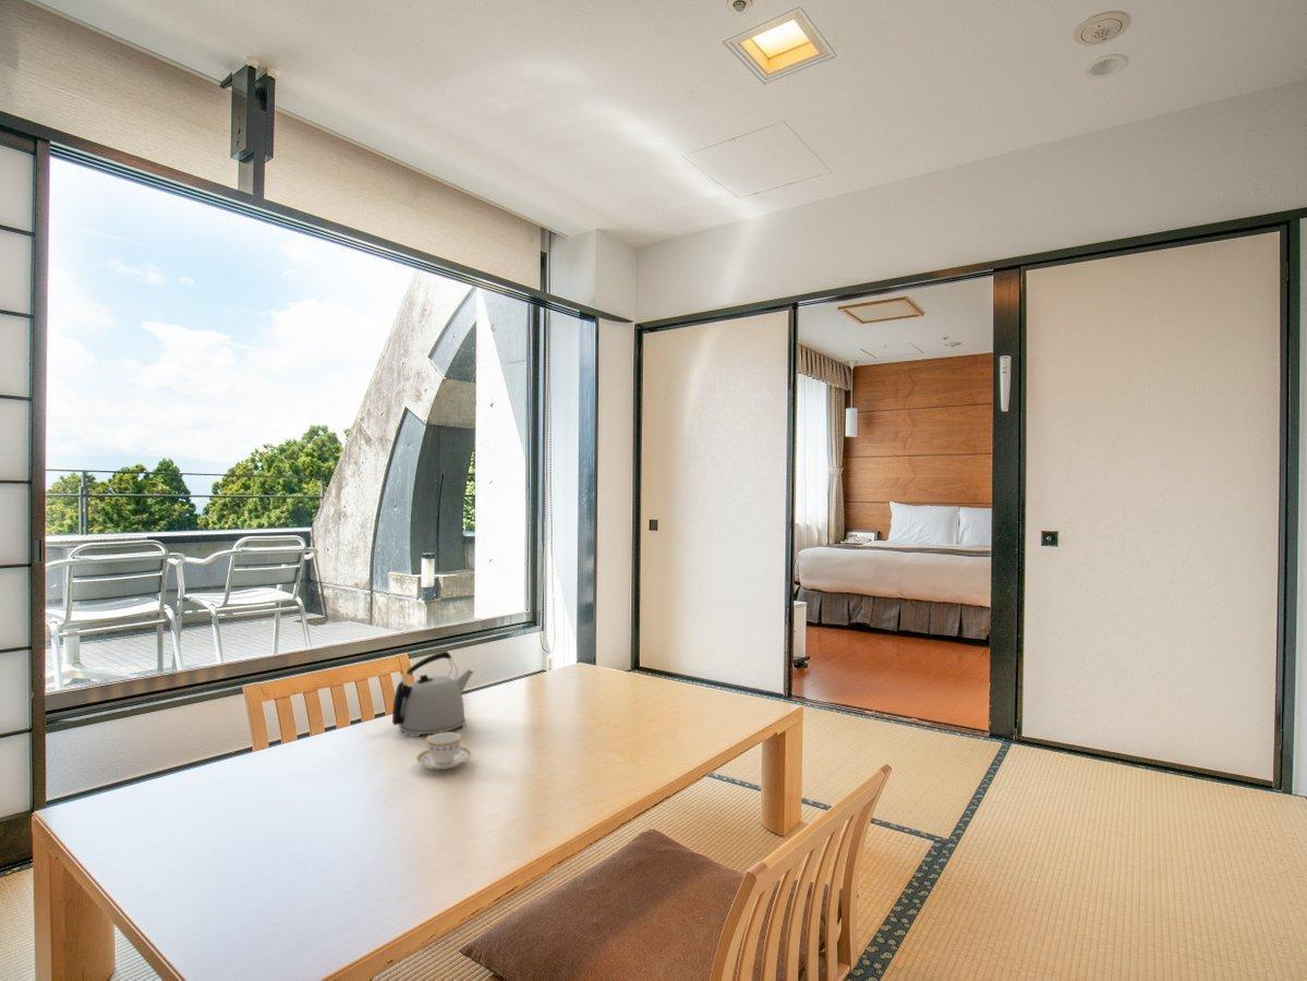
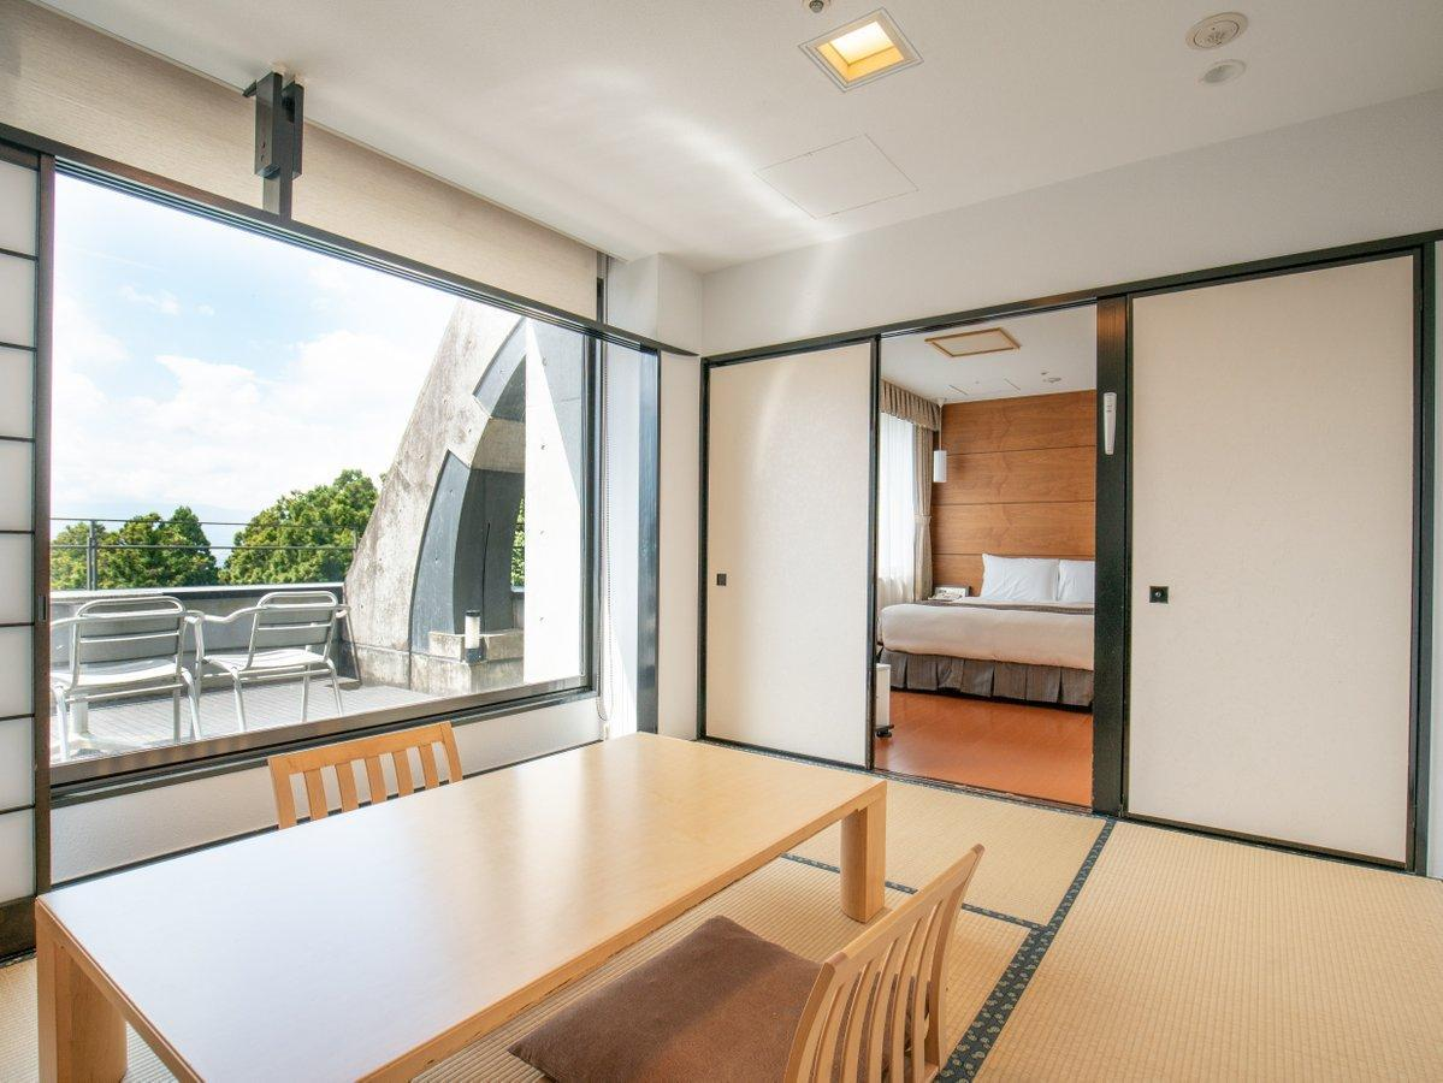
- teacup (444, 751)
- kettle (434, 689)
